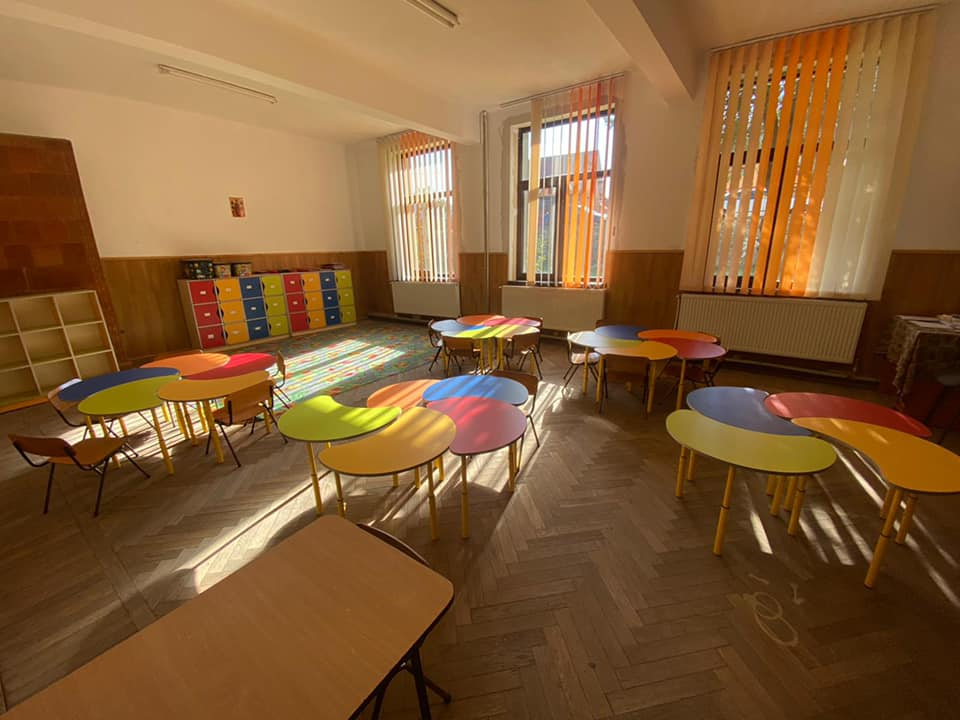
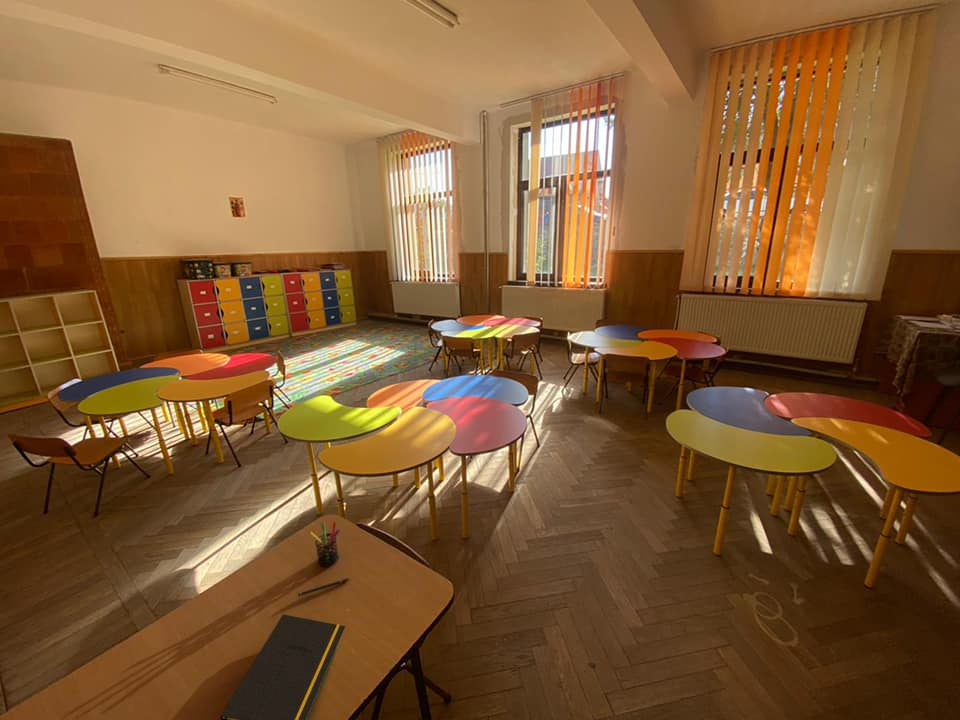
+ notepad (290, 667)
+ pen holder (327, 540)
+ pen (325, 586)
